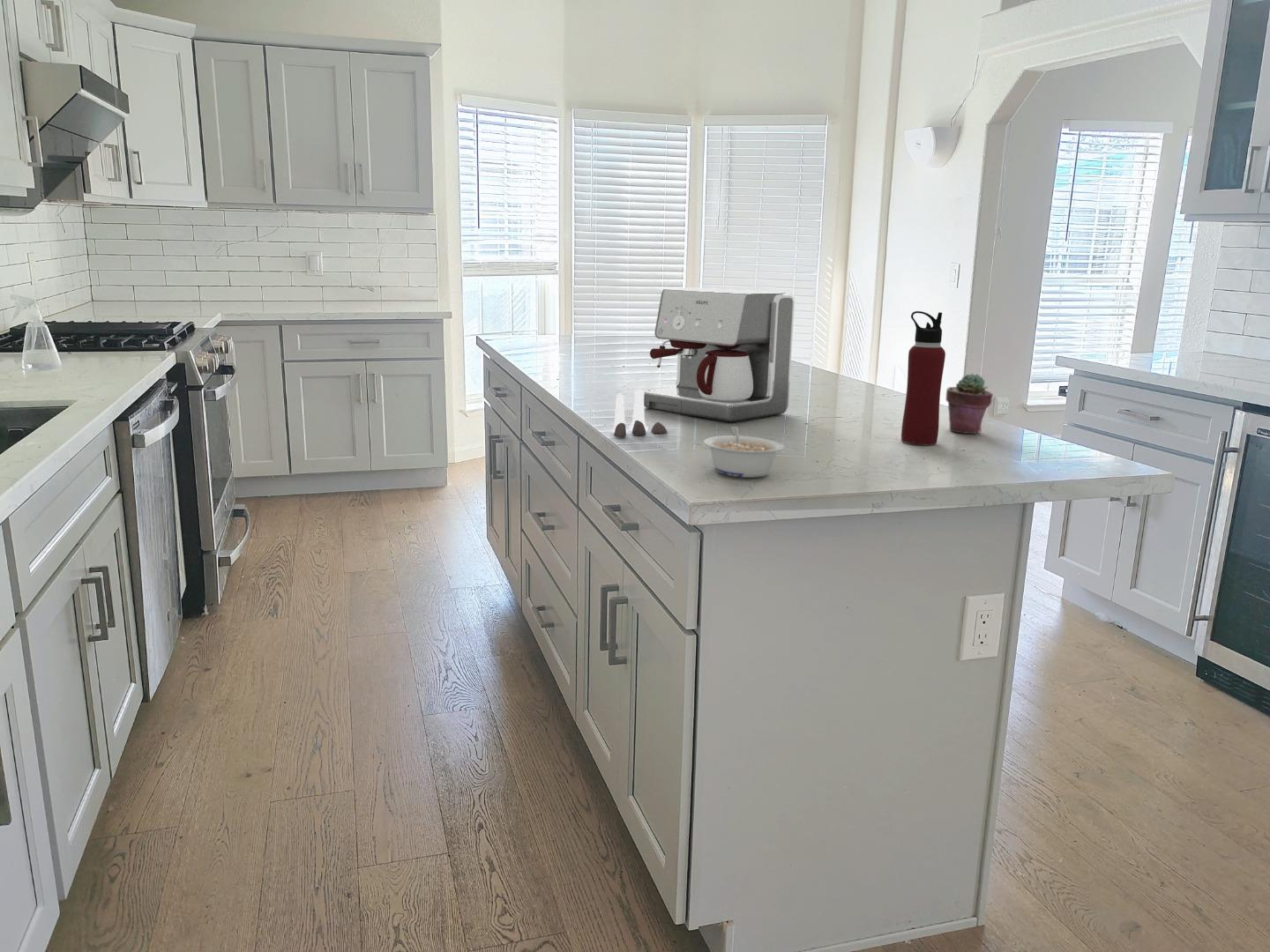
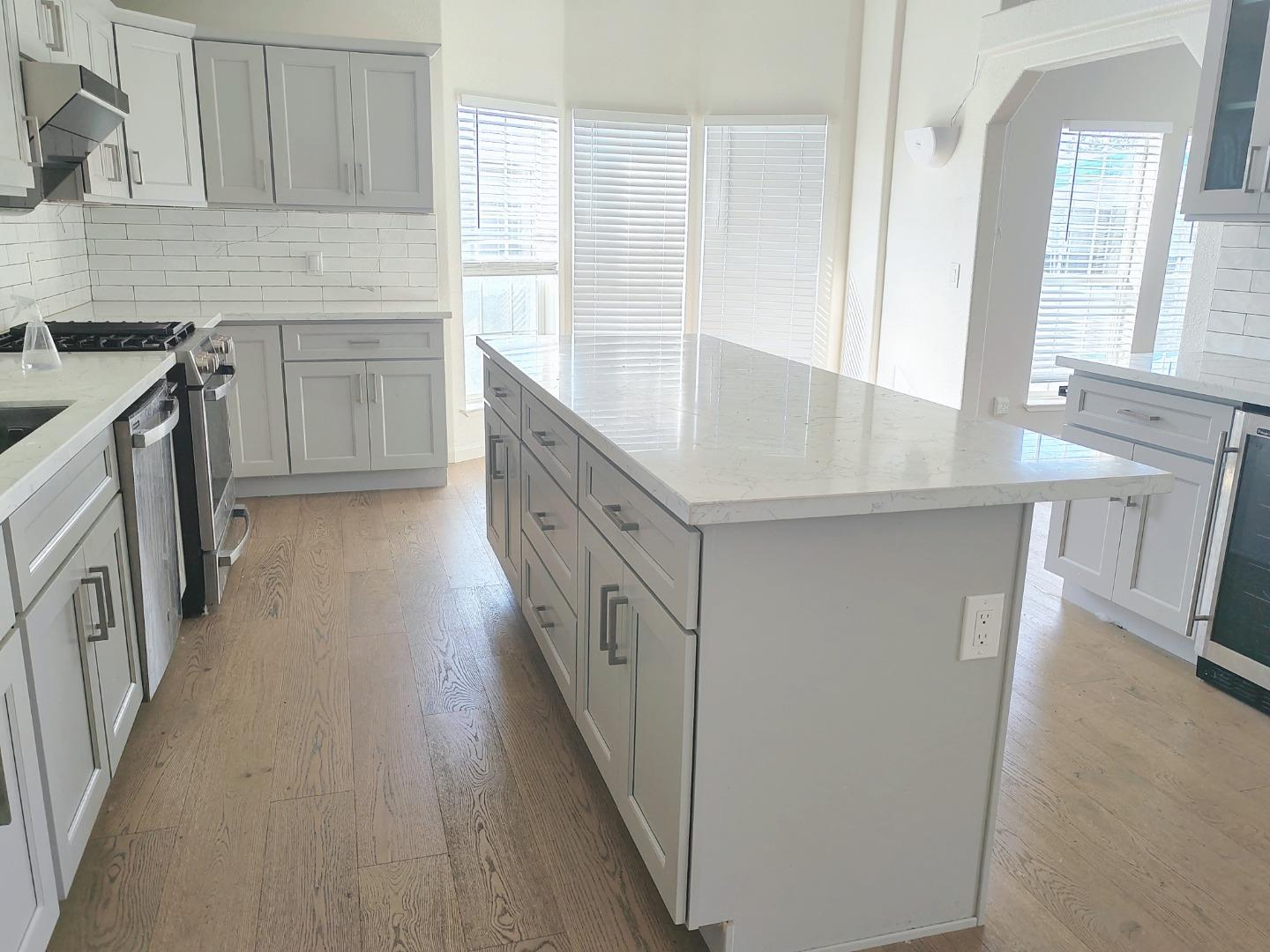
- coffee maker (717, 351)
- legume (740, 453)
- water bottle (924, 377)
- salt and pepper shaker set (637, 412)
- potted succulent (967, 402)
